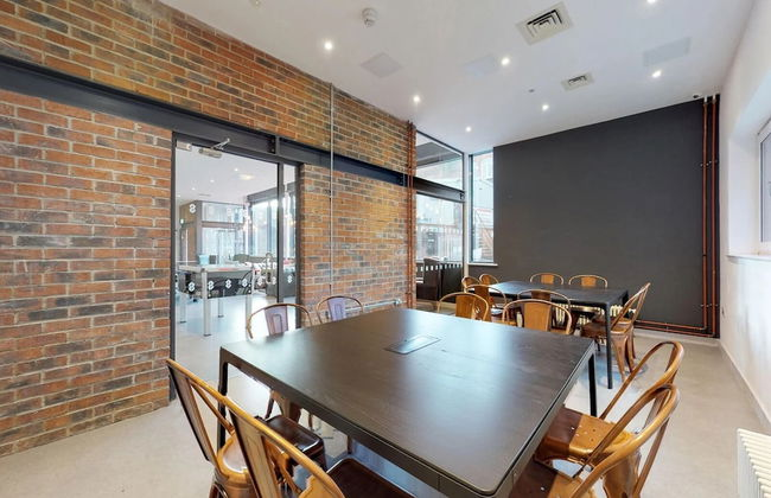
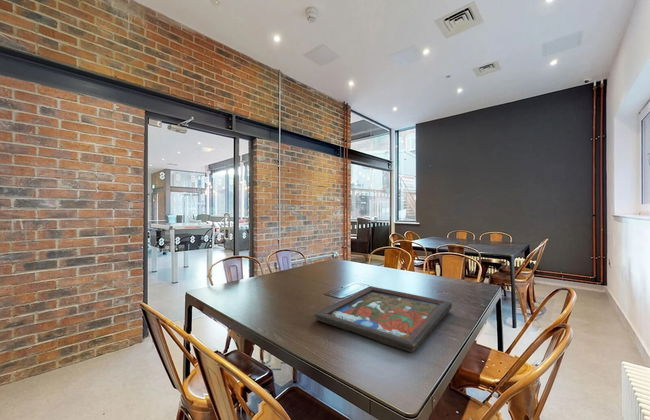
+ framed painting (385, 310)
